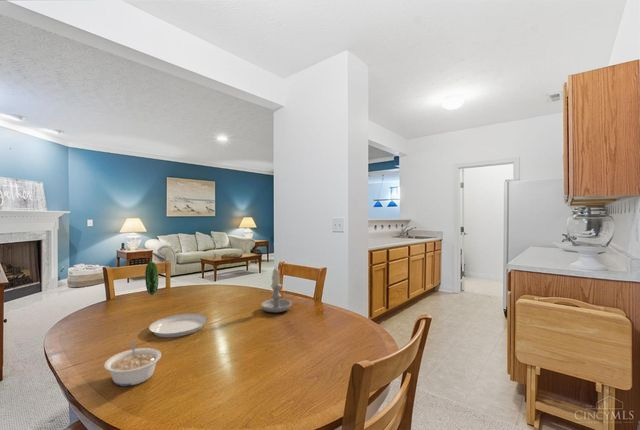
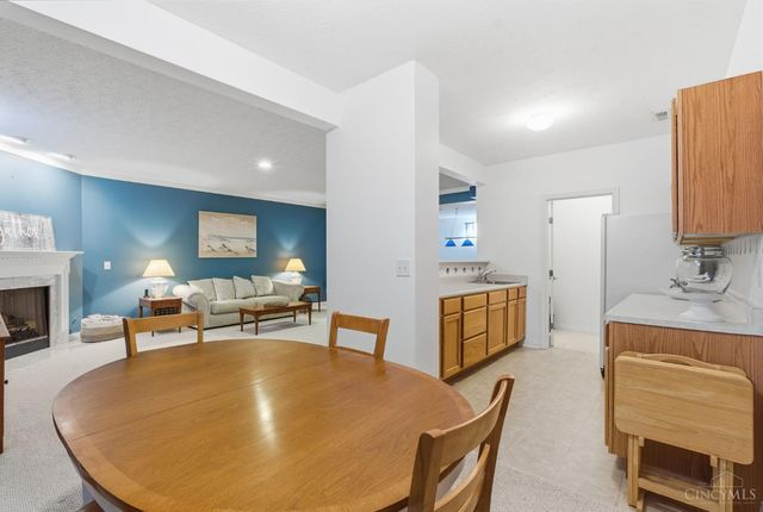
- plate (179, 314)
- legume (132, 365)
- candle (276, 288)
